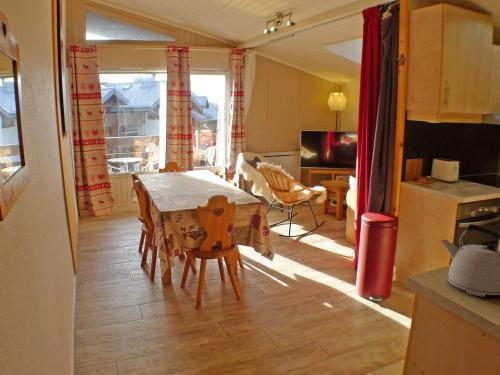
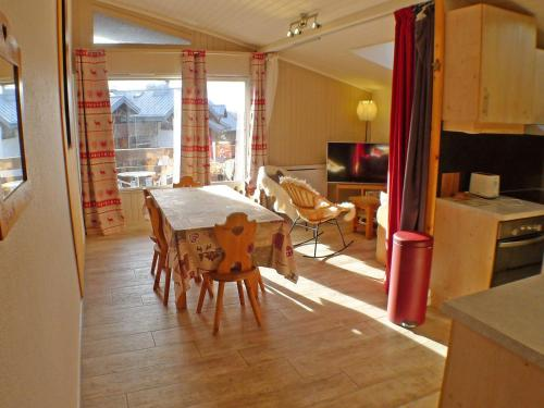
- kettle (478, 256)
